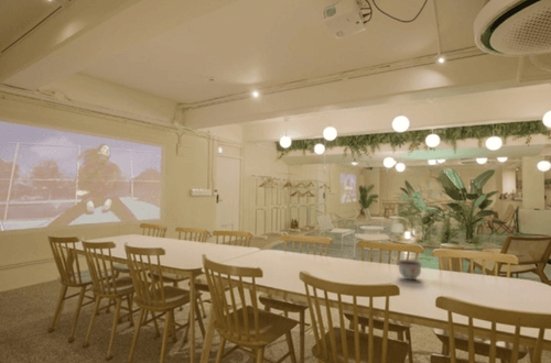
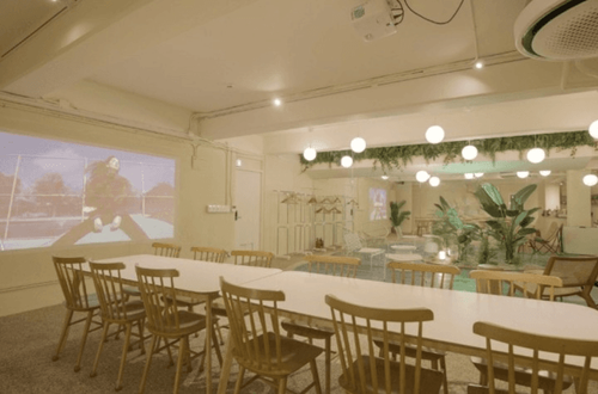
- bowl (409, 270)
